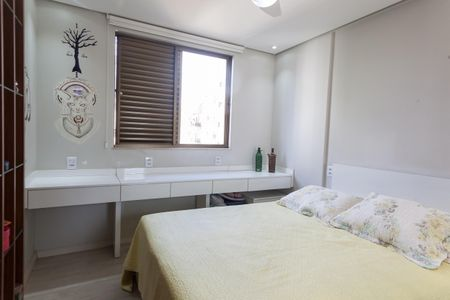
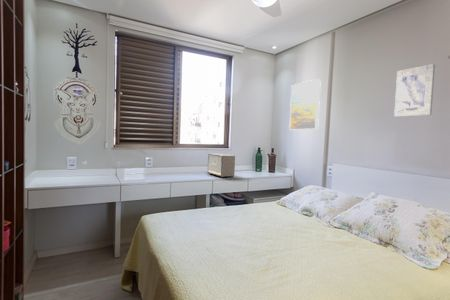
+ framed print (304, 106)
+ speaker (220, 164)
+ wall art (413, 92)
